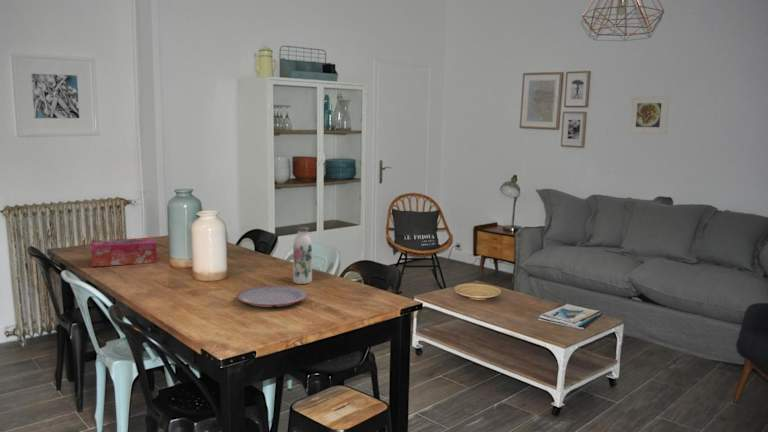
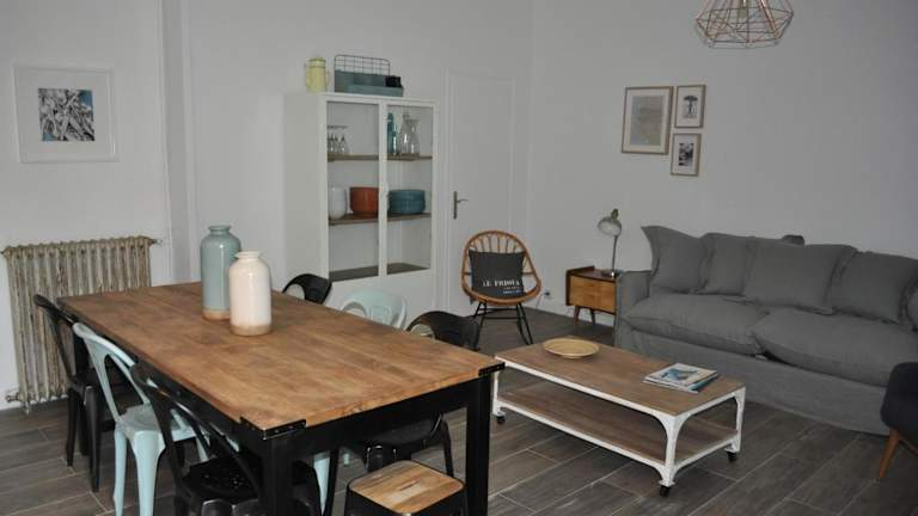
- water bottle (302, 254)
- tissue box (124, 251)
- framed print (648, 115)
- plate (272, 297)
